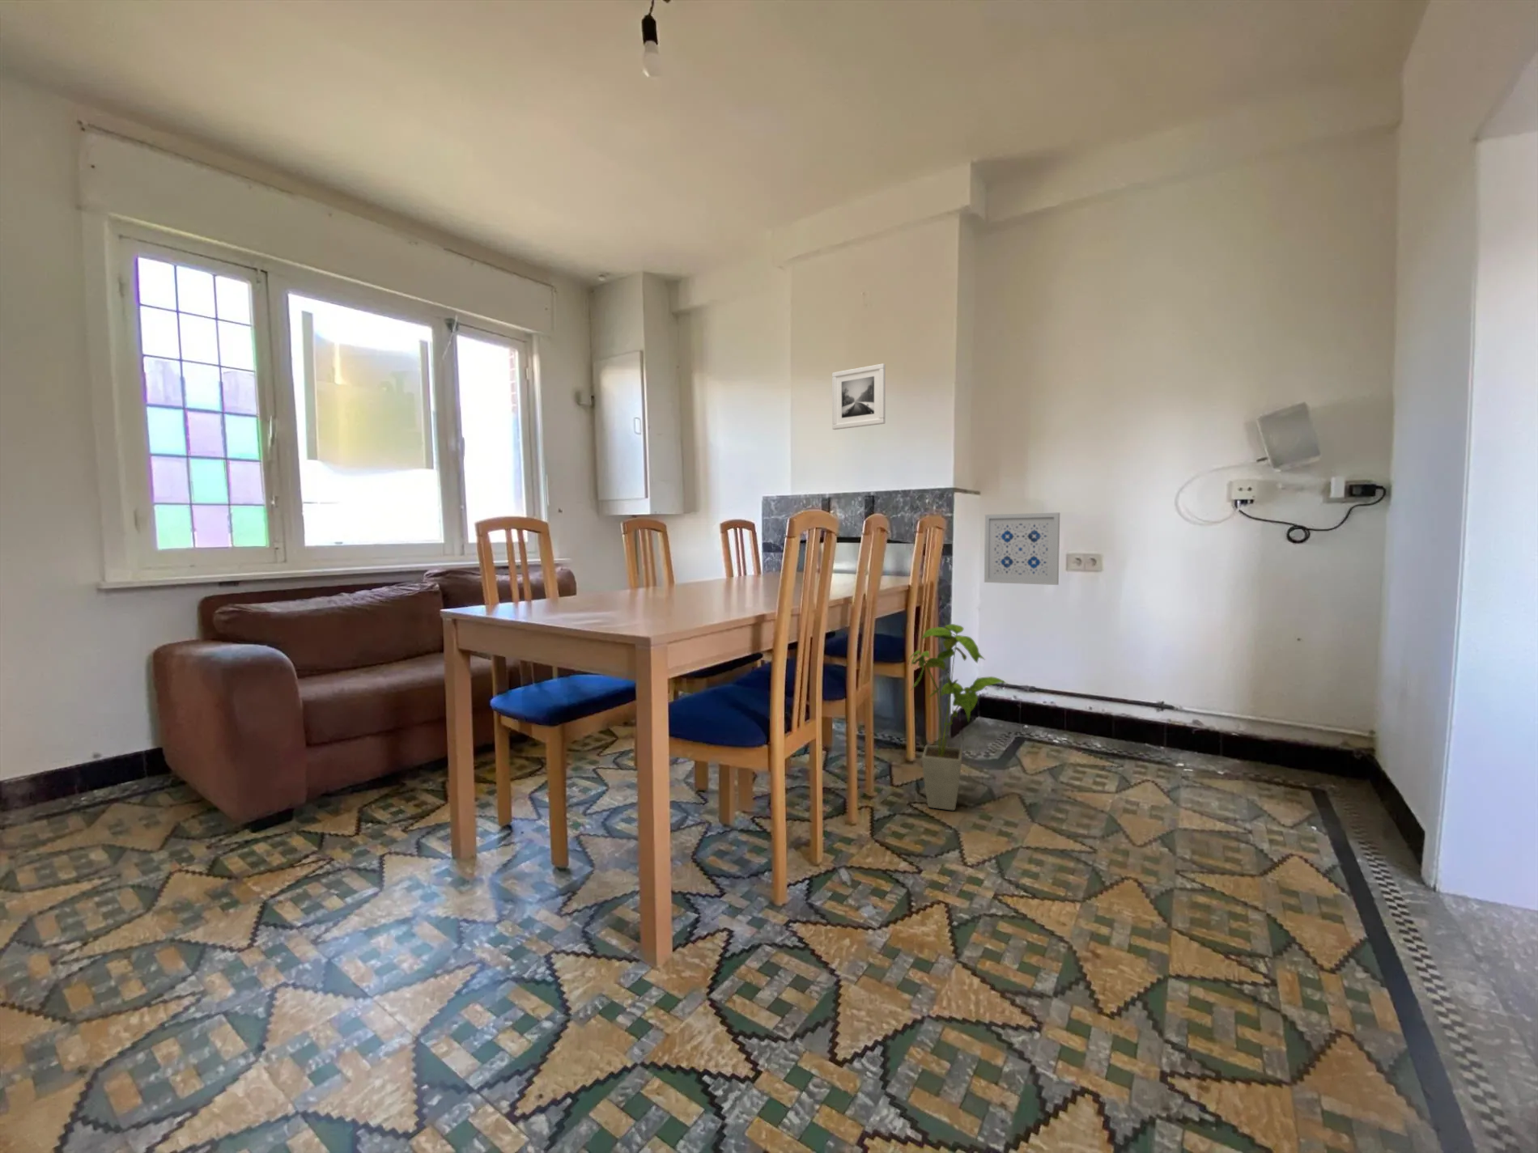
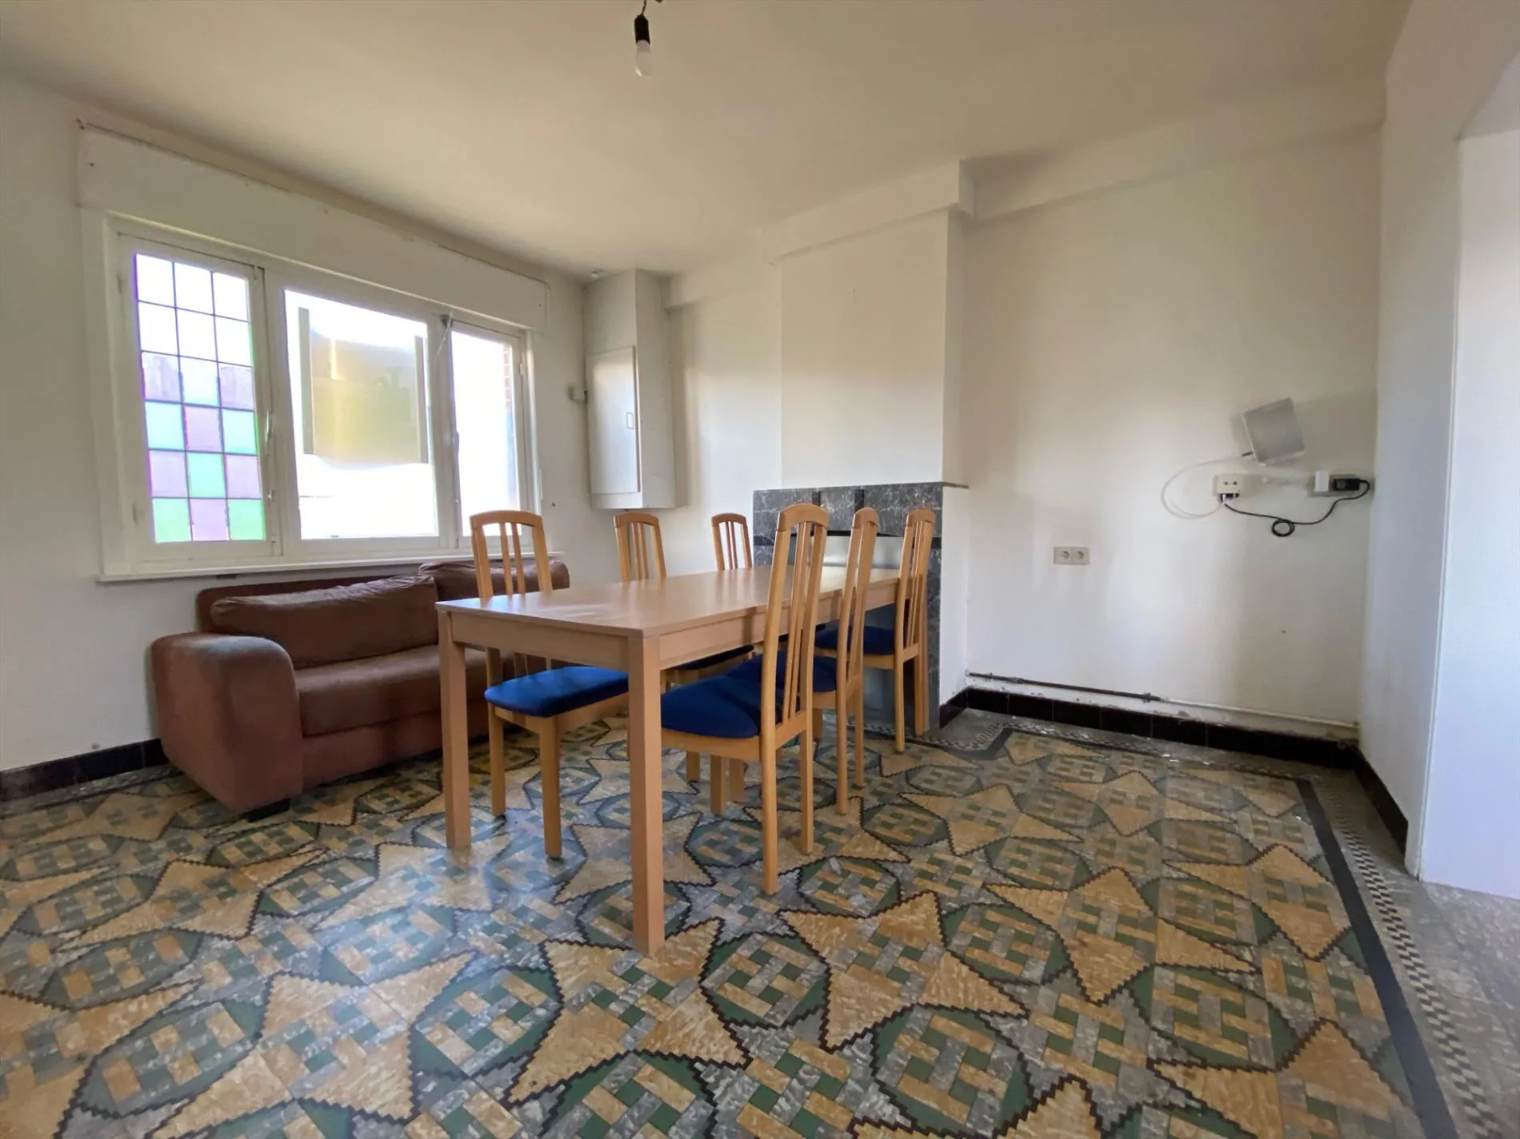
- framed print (859, 397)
- wall art (1021, 549)
- house plant (955, 716)
